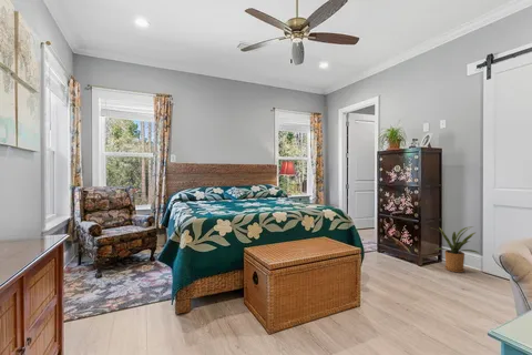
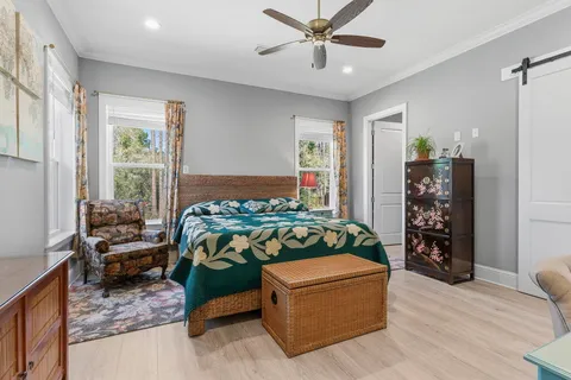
- house plant (454, 246)
